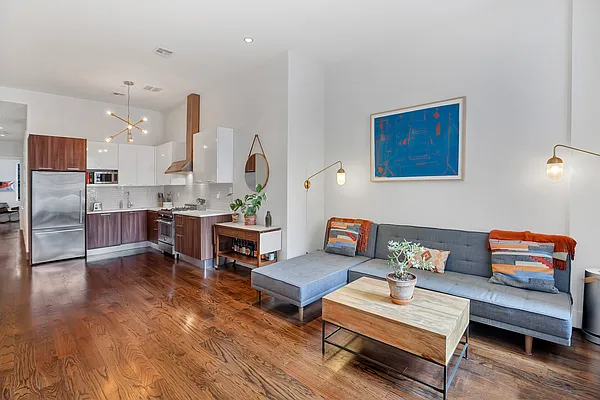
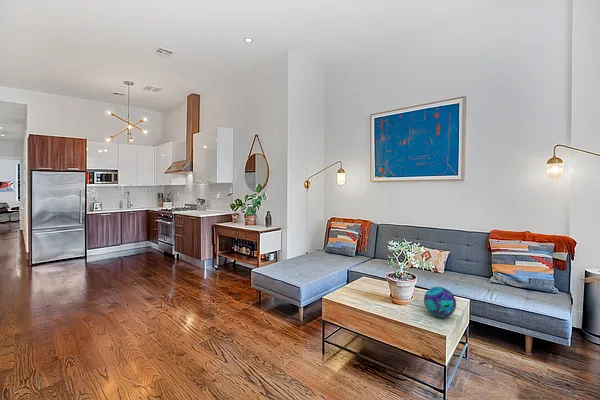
+ decorative ball (439, 301)
